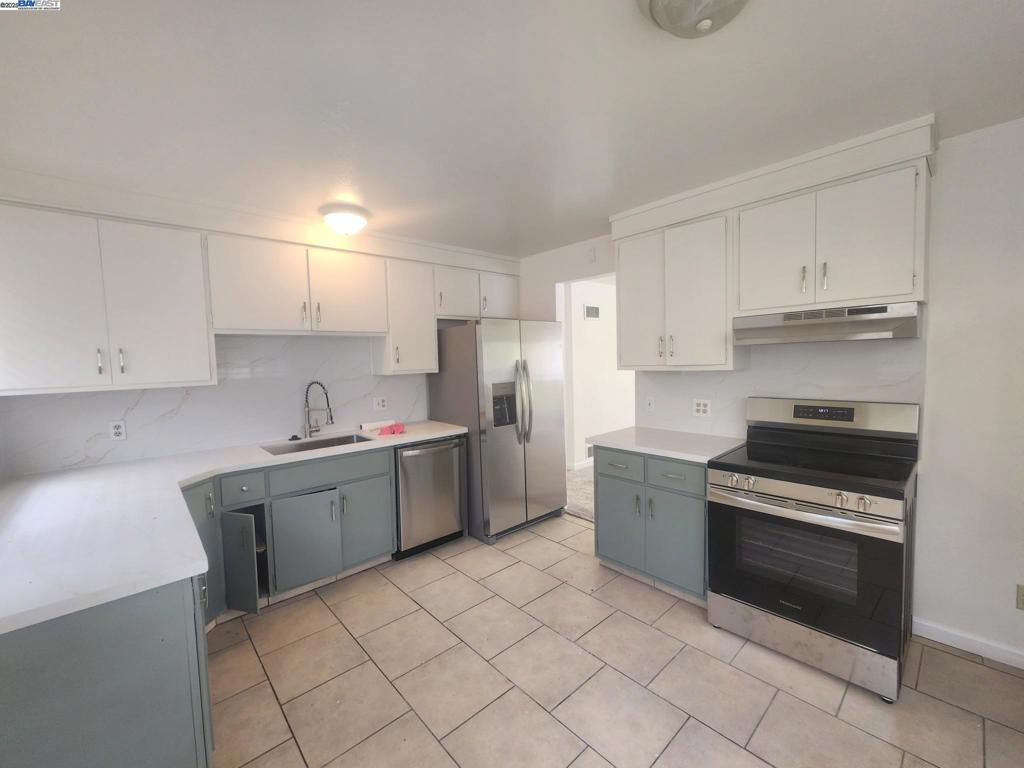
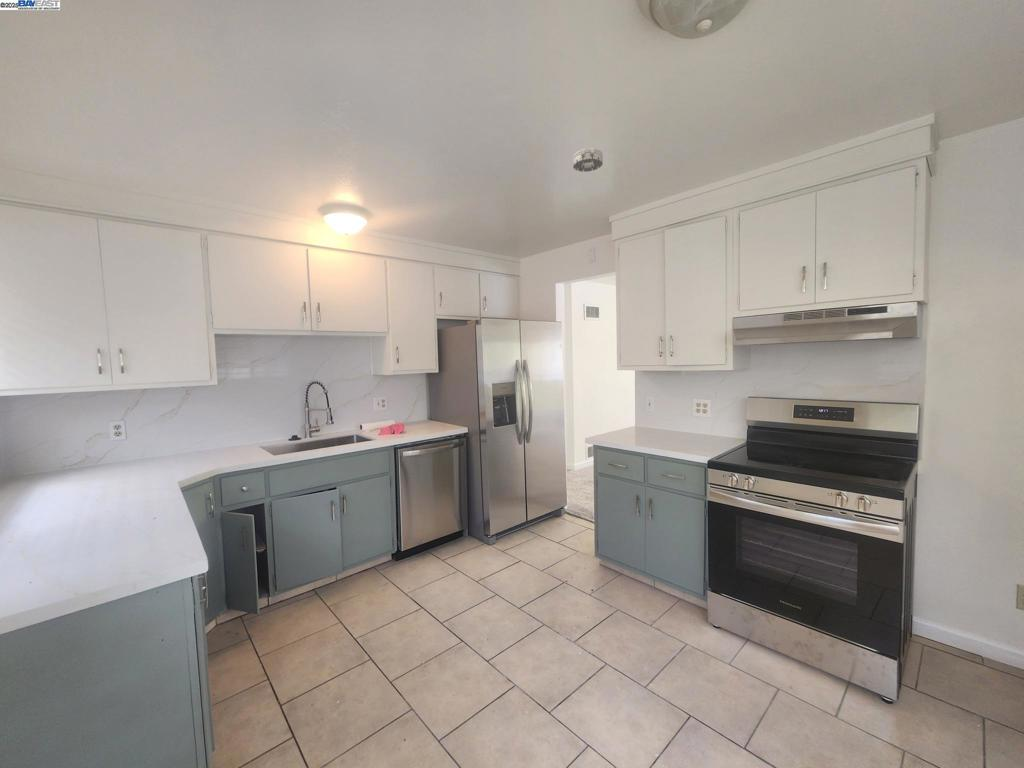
+ smoke detector (587, 159)
